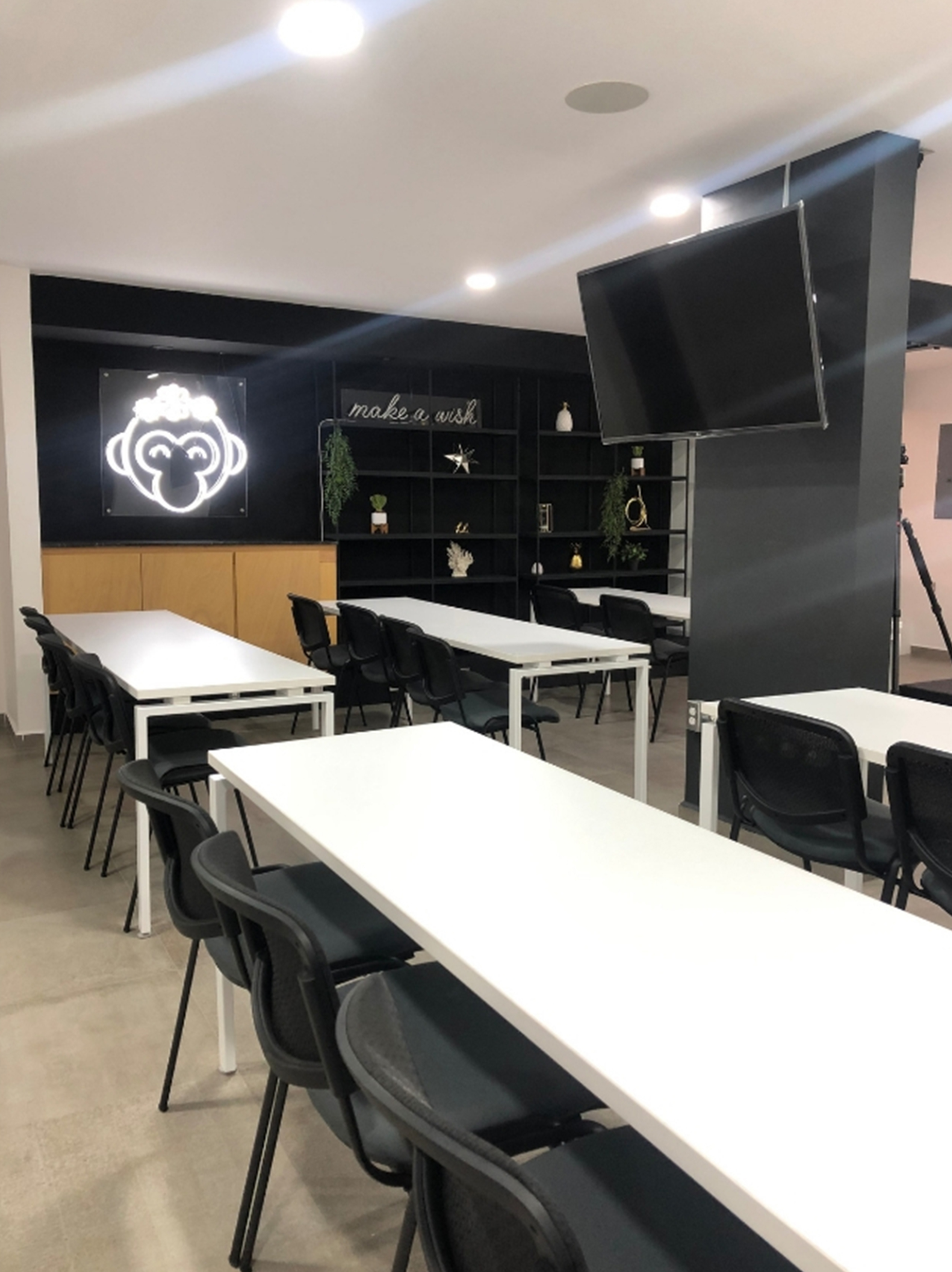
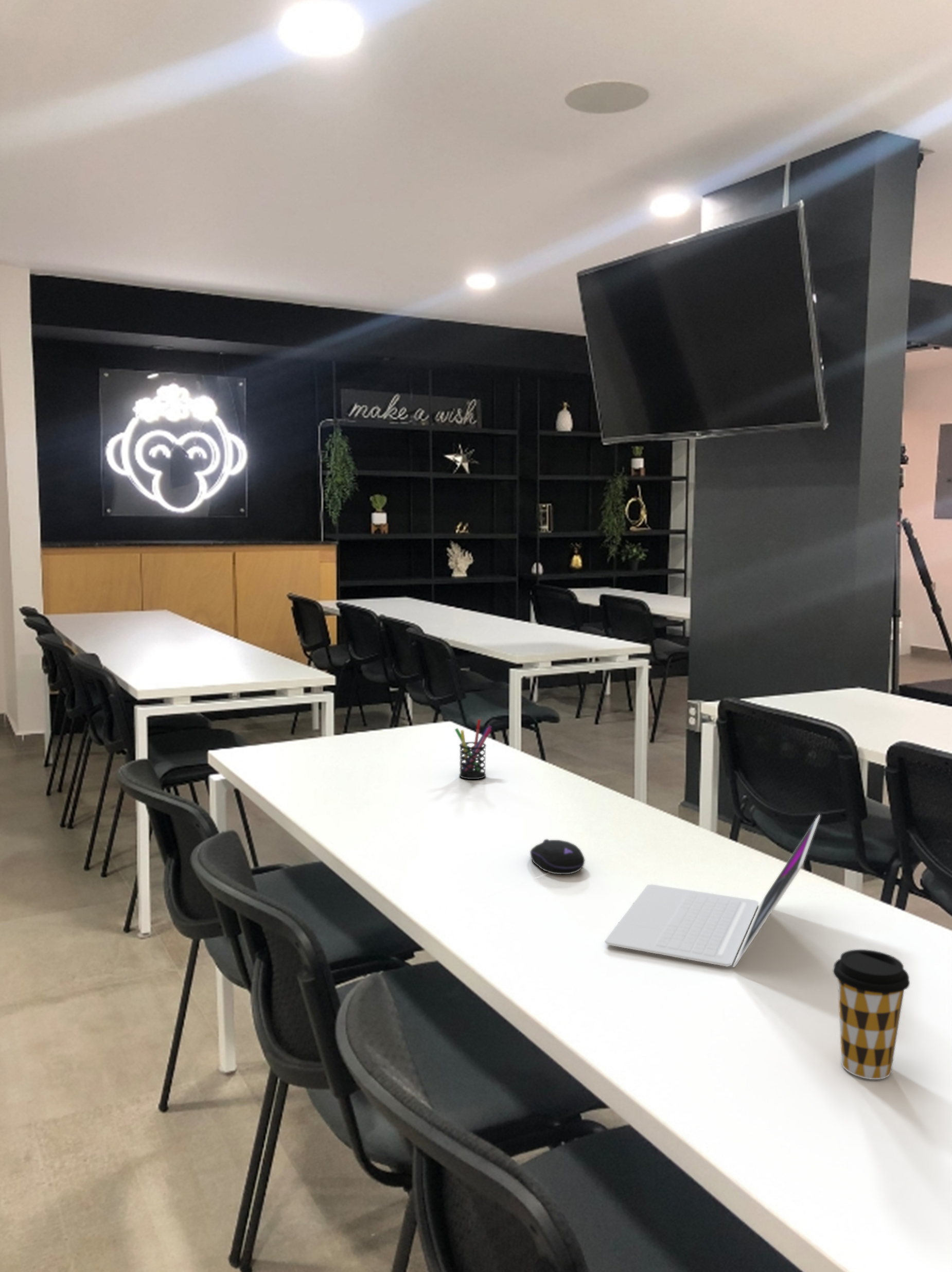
+ pen holder (470, 748)
+ coffee cup (869, 1015)
+ laptop (715, 894)
+ computer mouse (556, 853)
